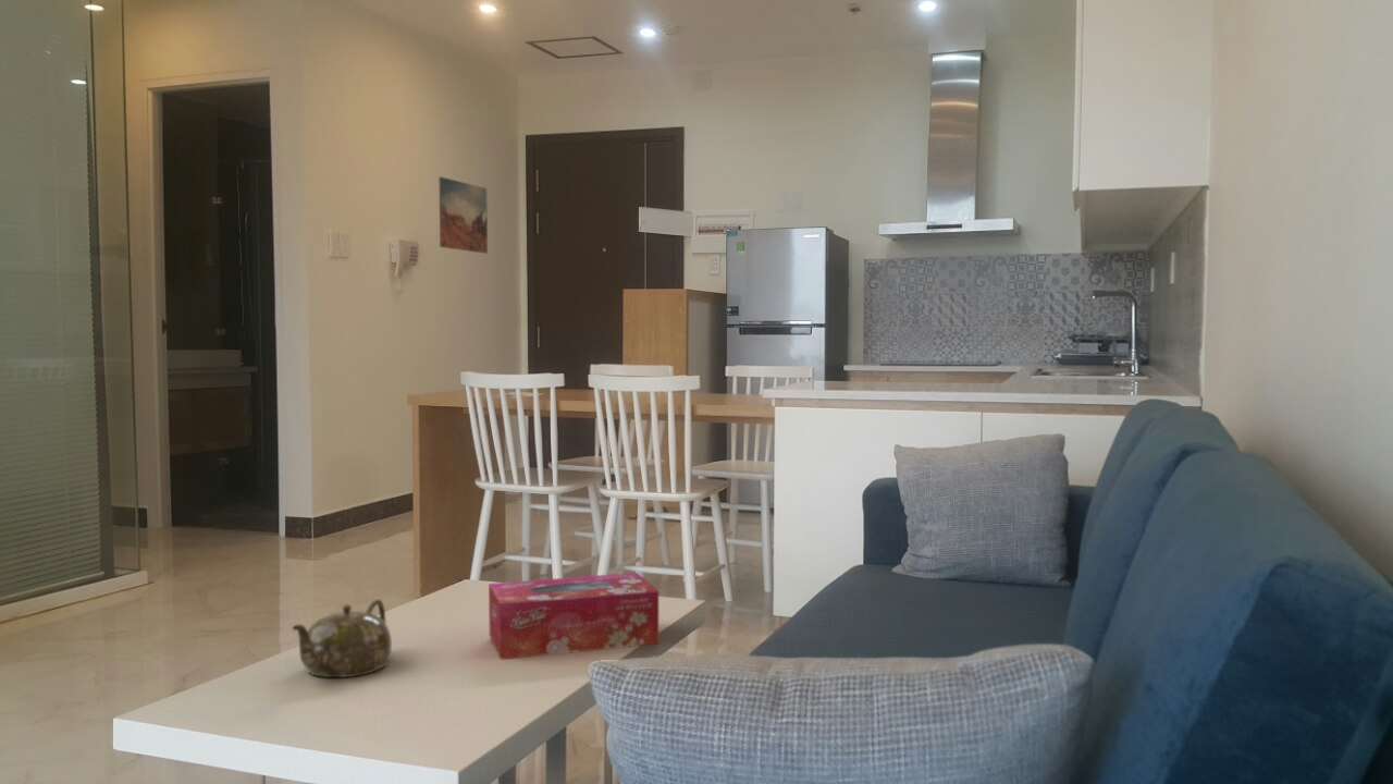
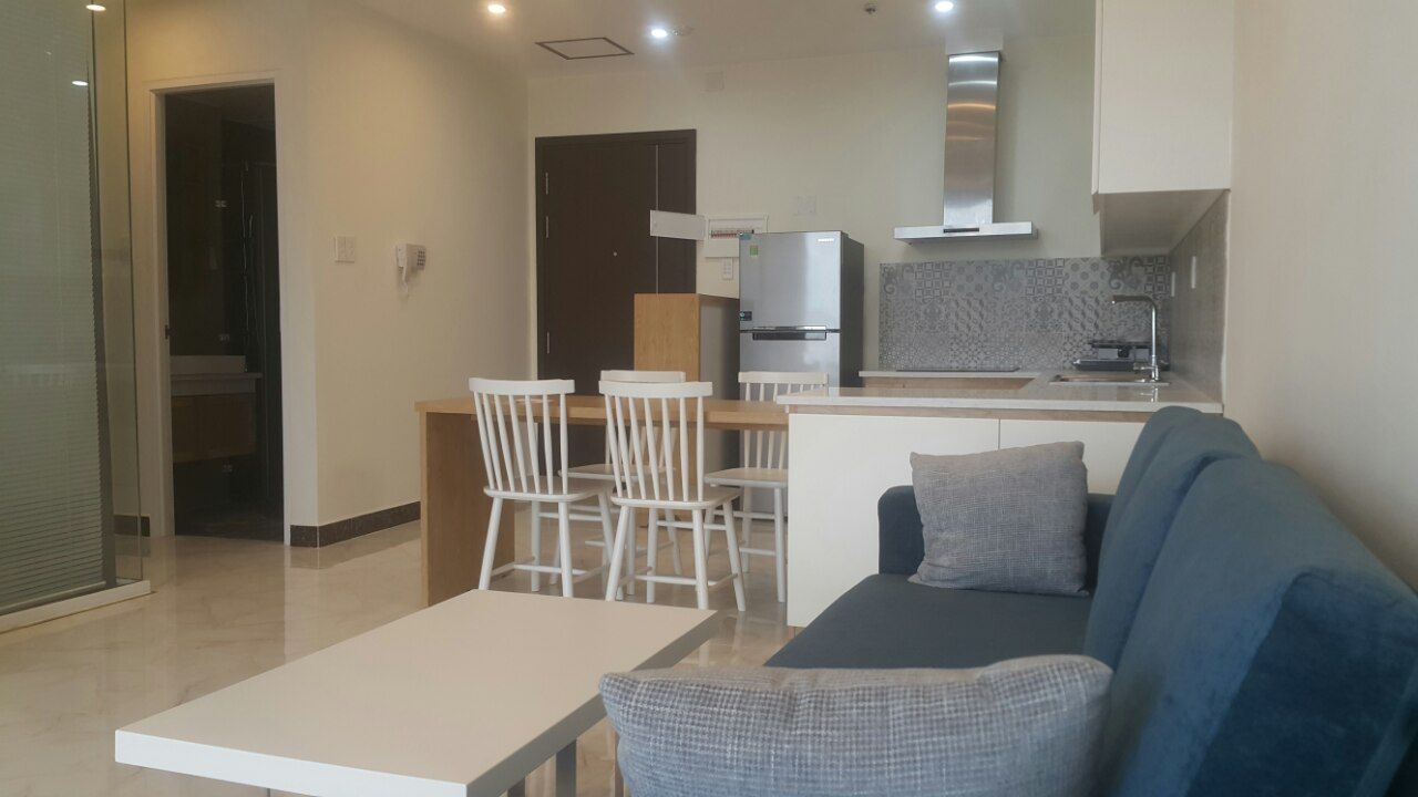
- tissue box (572, 613)
- wall art (464, 216)
- teapot (342, 637)
